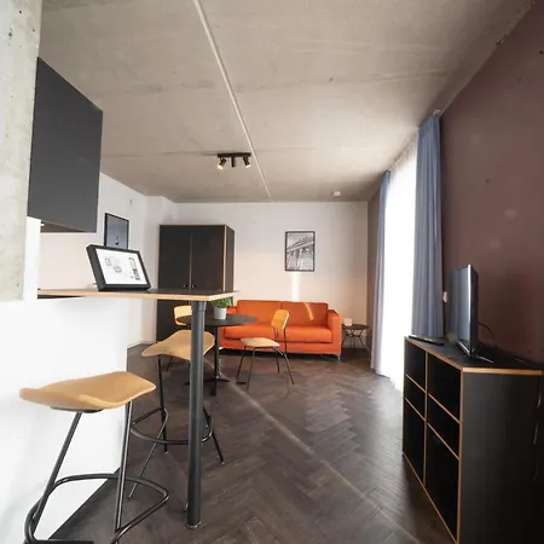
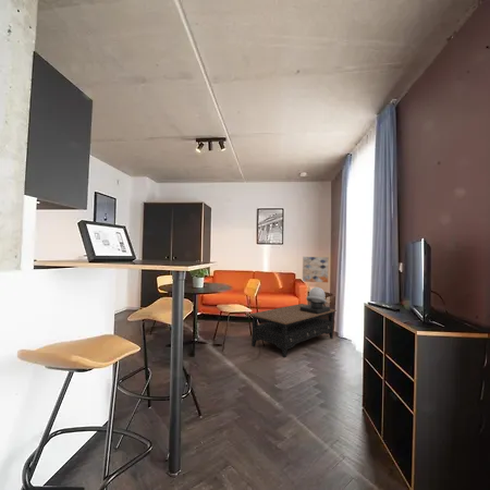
+ wall art (315, 269)
+ decorative sculpture (316, 298)
+ coffee table (294, 327)
